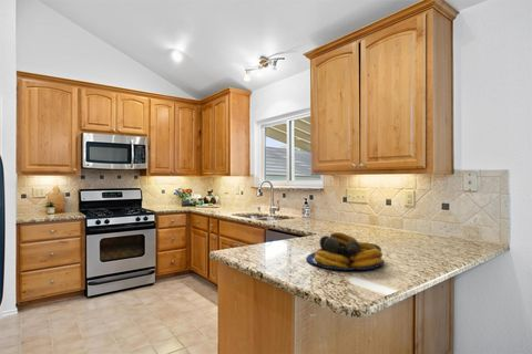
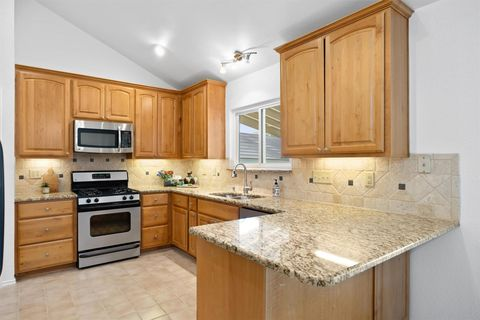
- fruit bowl (344, 247)
